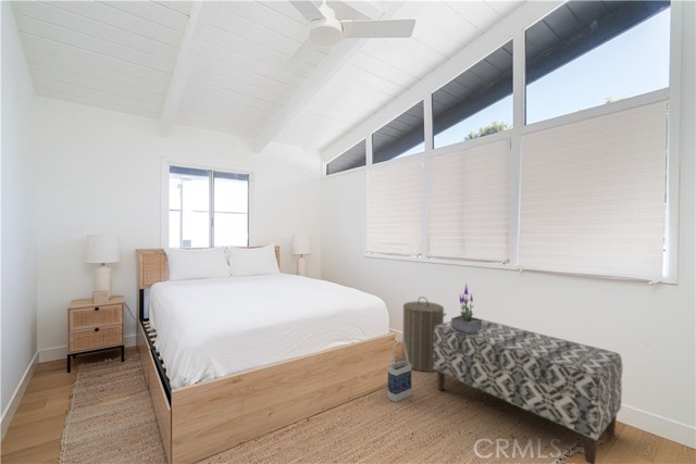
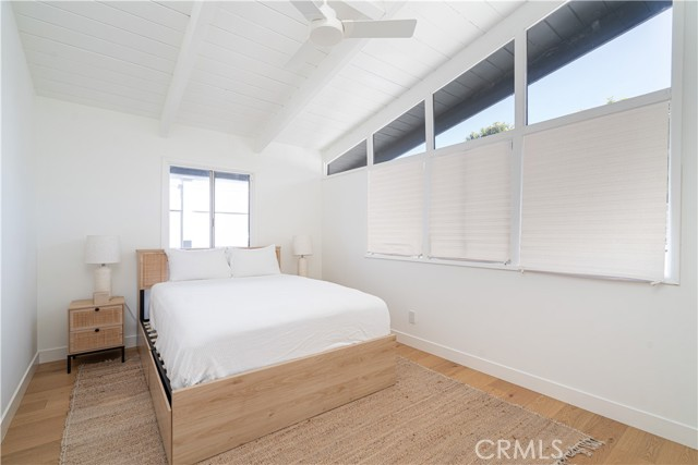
- bench (515, 373)
- laundry hamper (422, 329)
- bag (399, 368)
- potted plant (467, 306)
